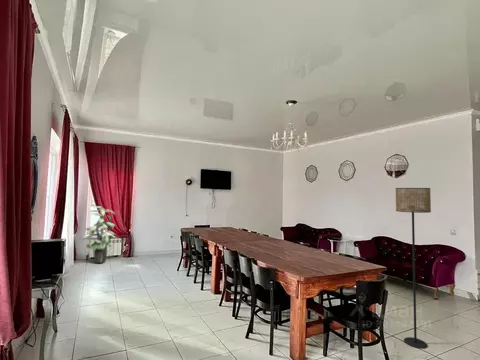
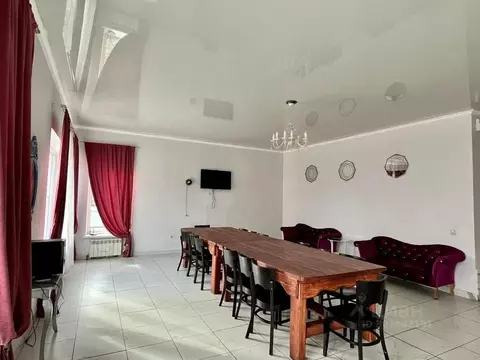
- indoor plant (99, 234)
- floor lamp (413, 264)
